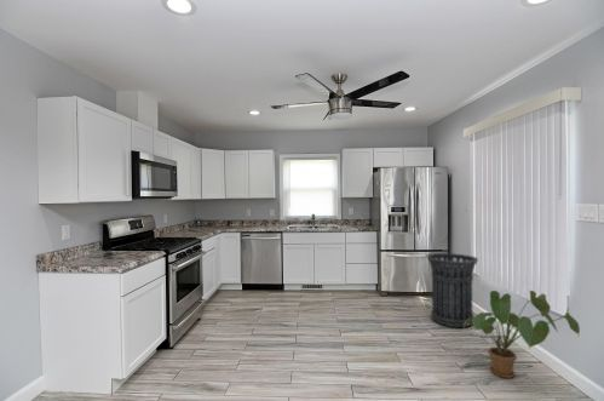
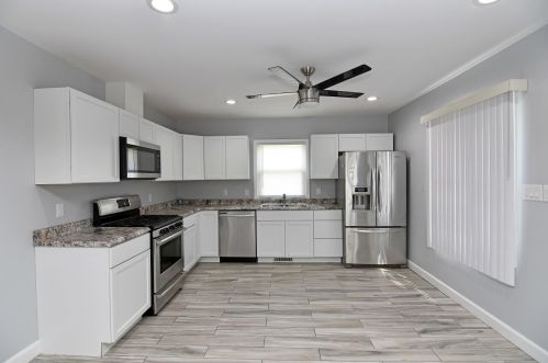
- trash can (451, 288)
- house plant (516, 333)
